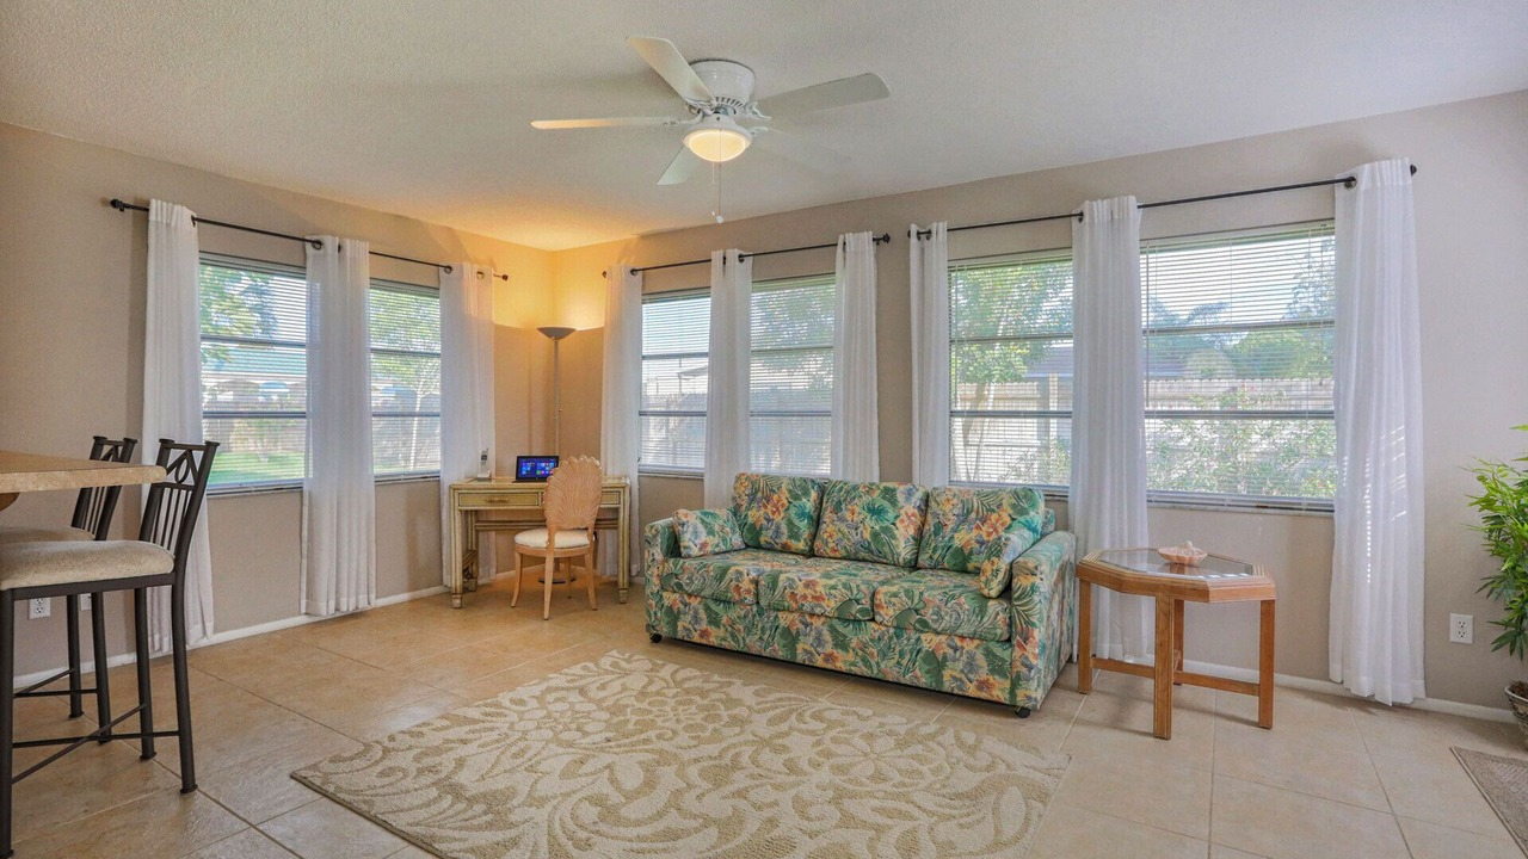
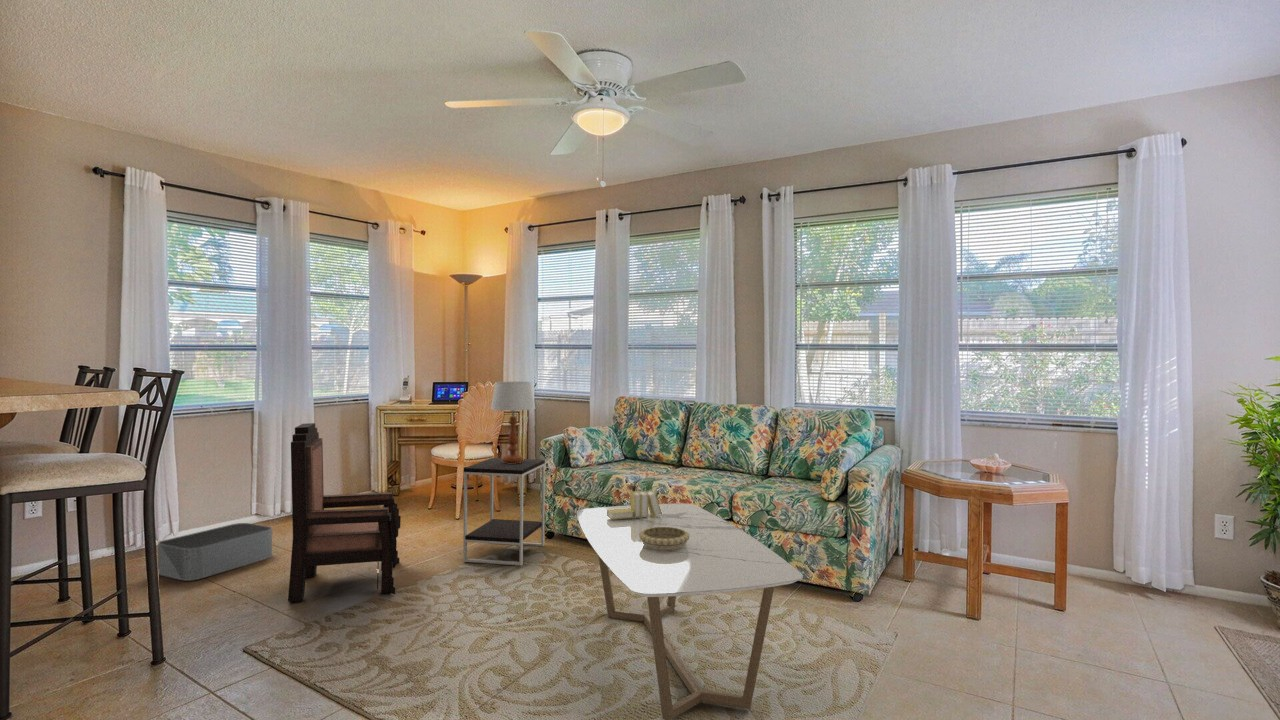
+ table lamp (513, 421)
+ storage bin (217, 549)
+ armchair (355, 503)
+ decorative bowl (664, 538)
+ coffee table (669, 597)
+ side table (502, 519)
+ books (634, 504)
